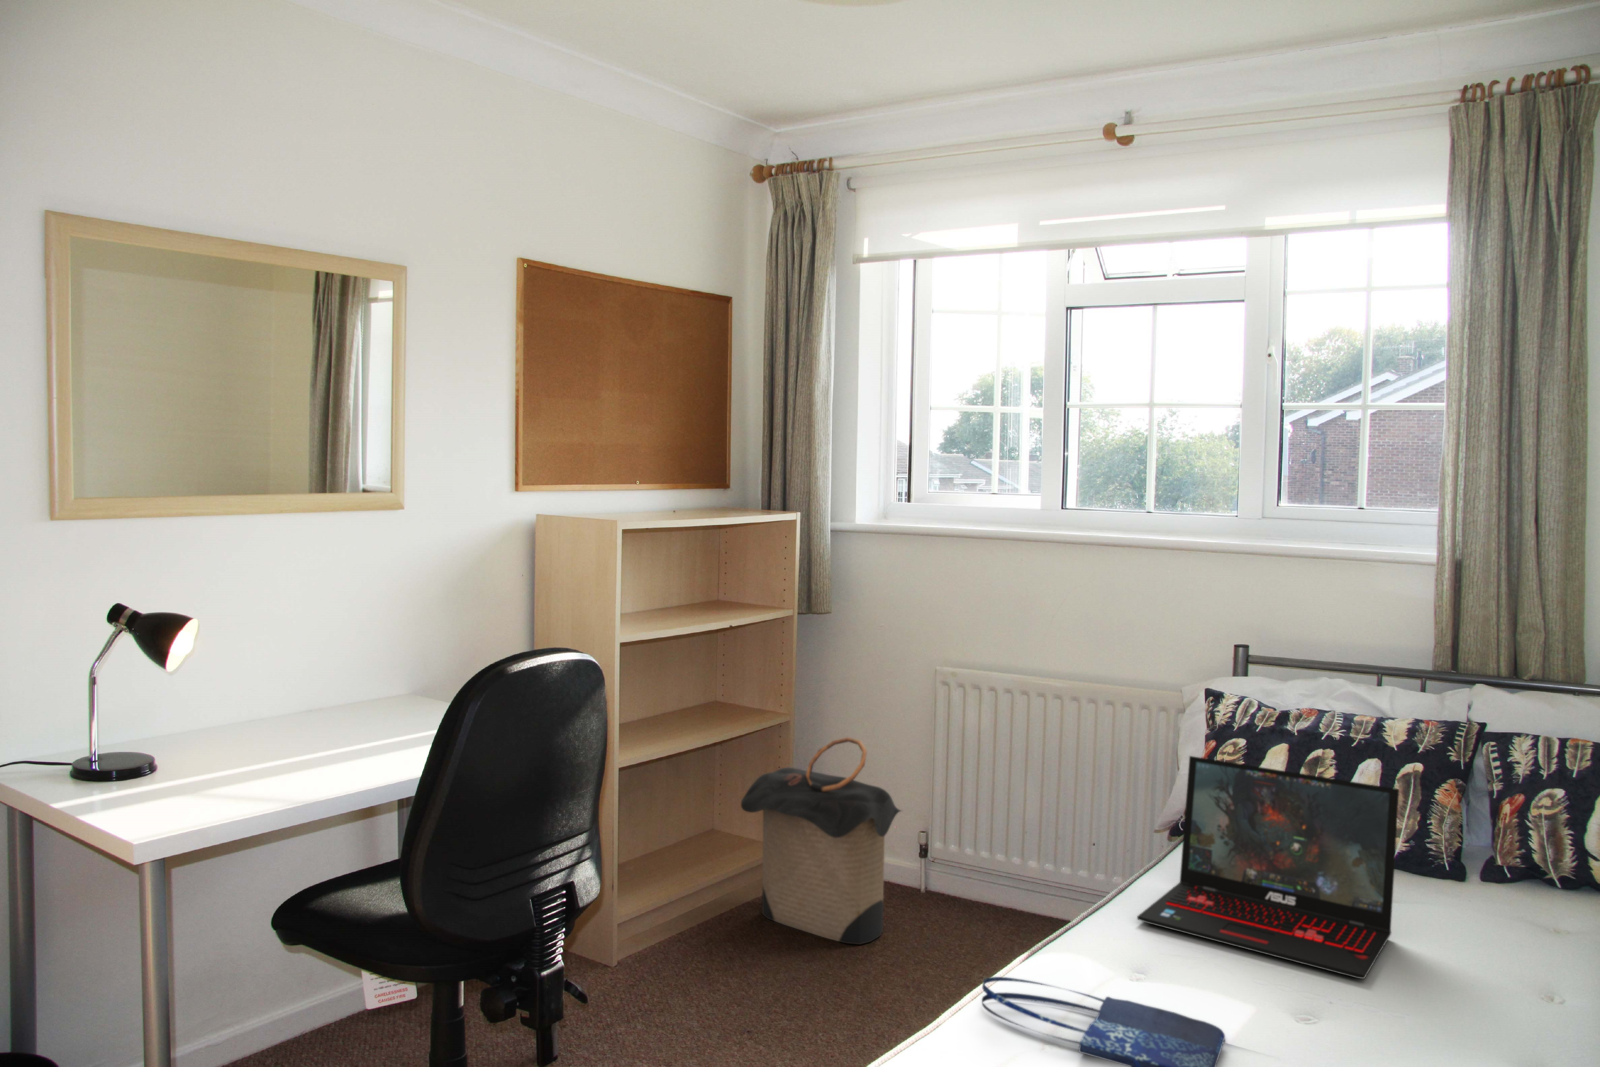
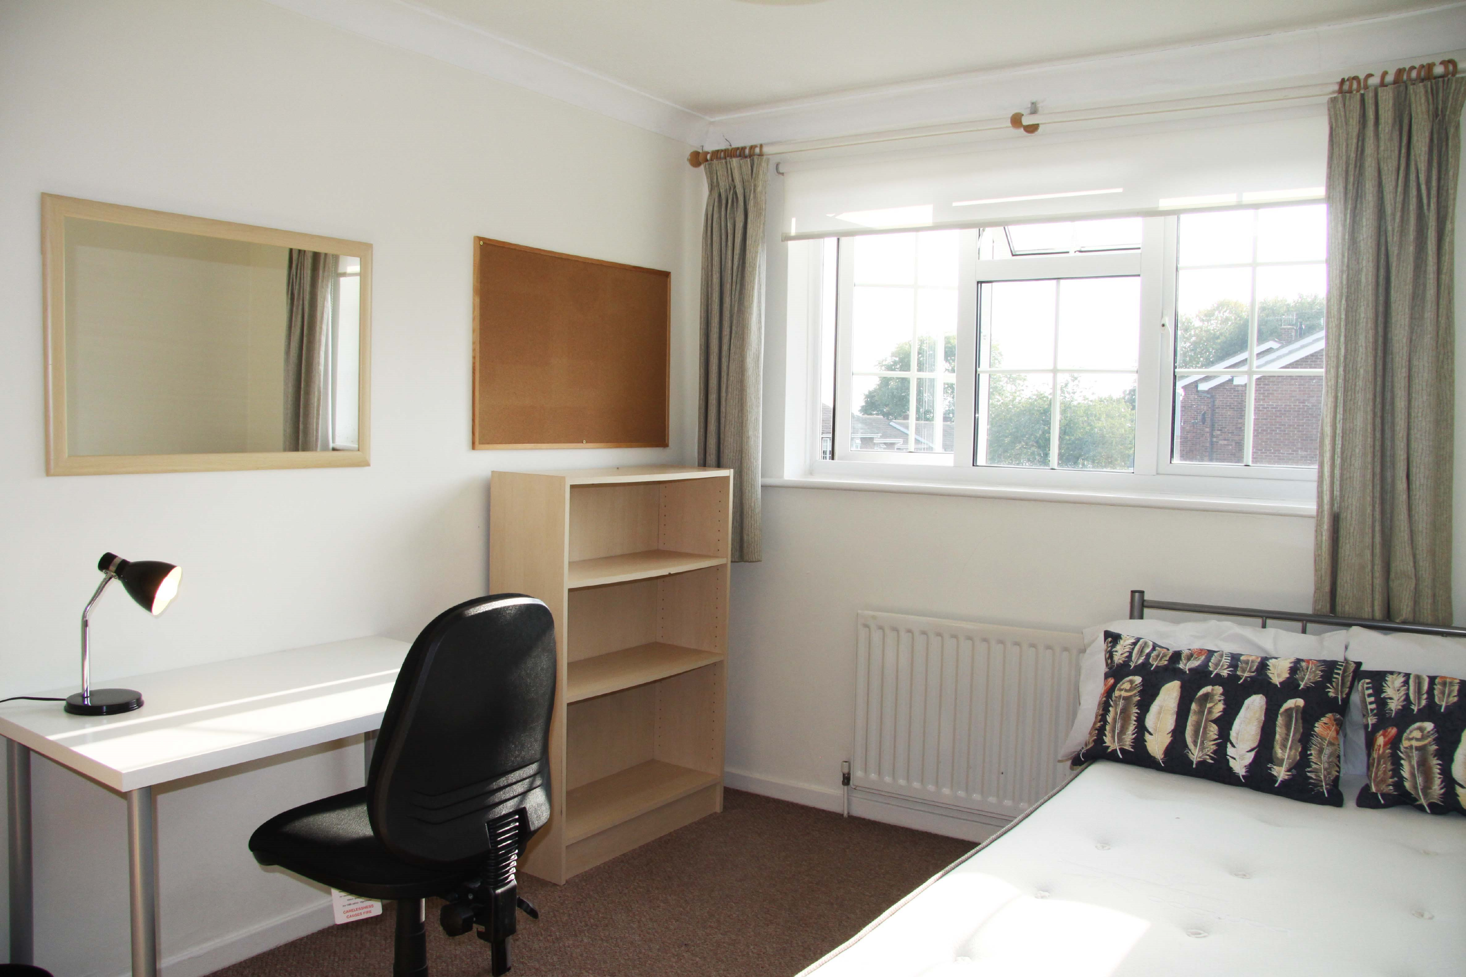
- shopping bag (1095, 1019)
- laundry hamper (818, 831)
- laptop (1267, 856)
